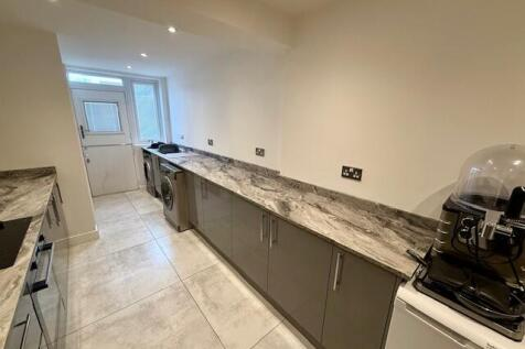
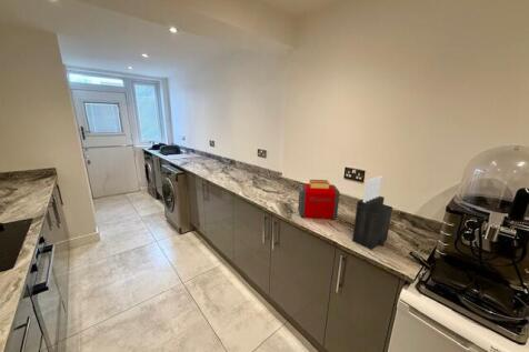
+ knife block (376, 211)
+ toaster (317, 198)
